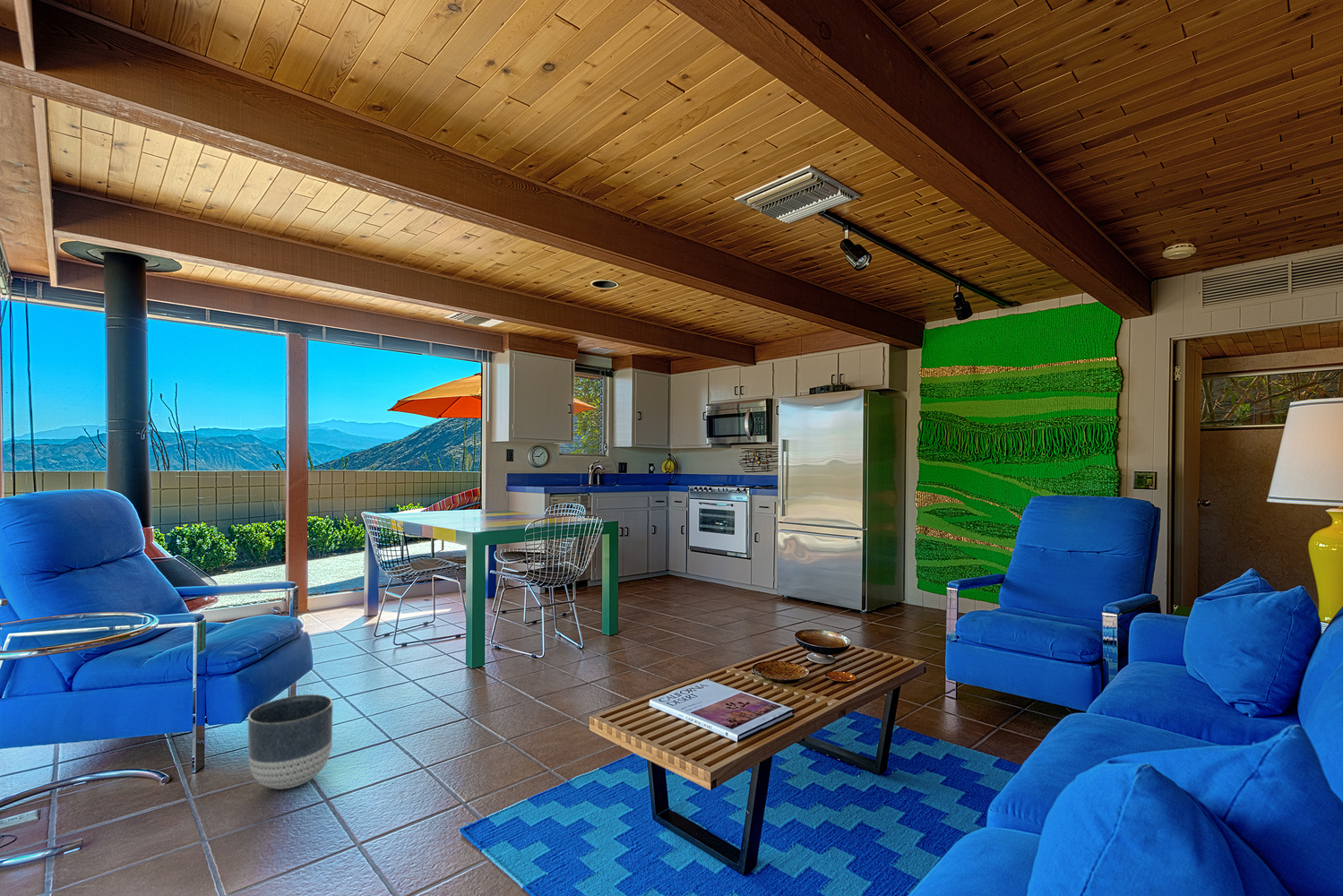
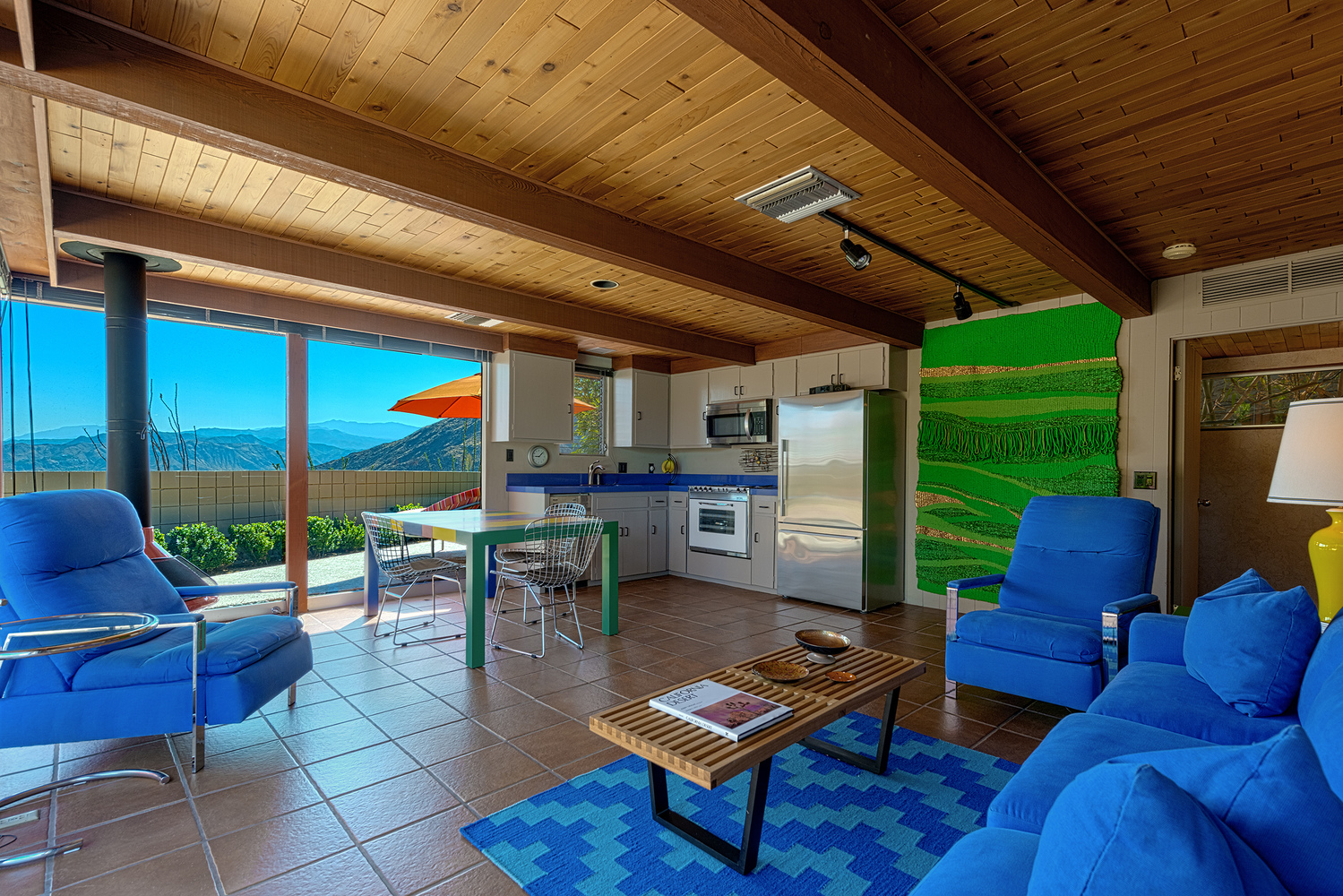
- planter (291, 745)
